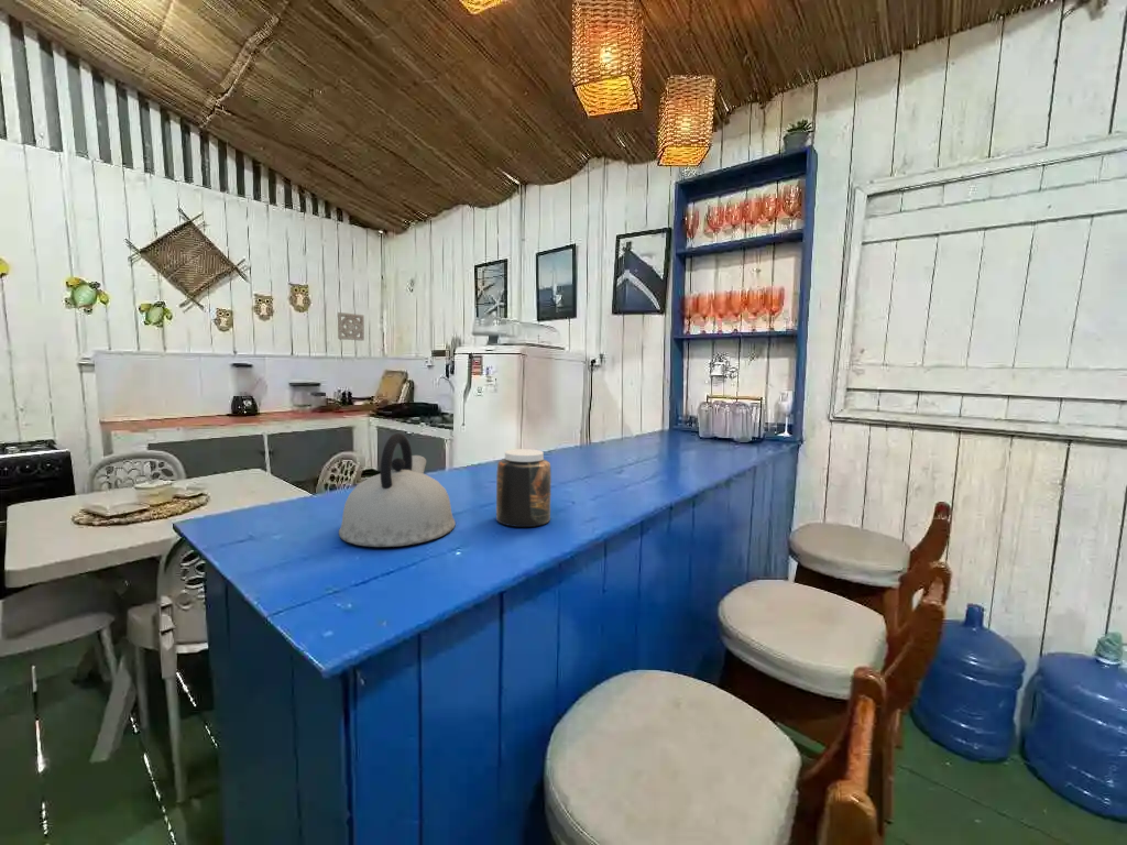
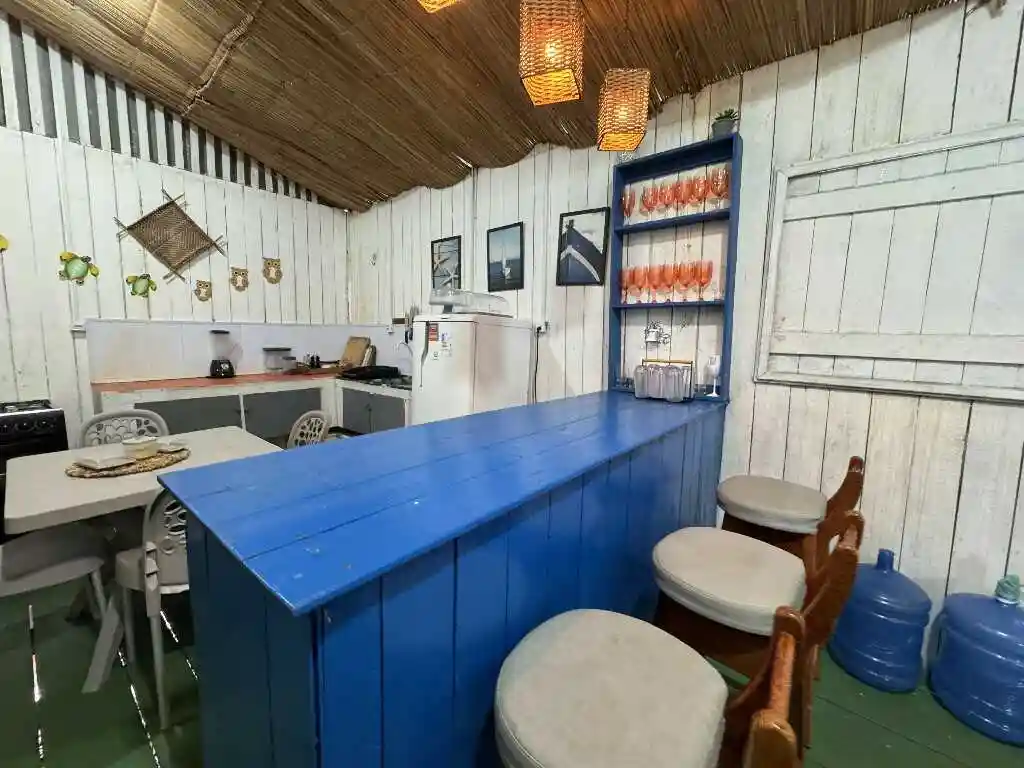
- kettle (400, 480)
- wall ornament (351, 327)
- jar (523, 485)
